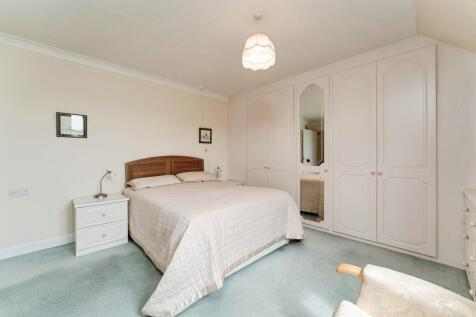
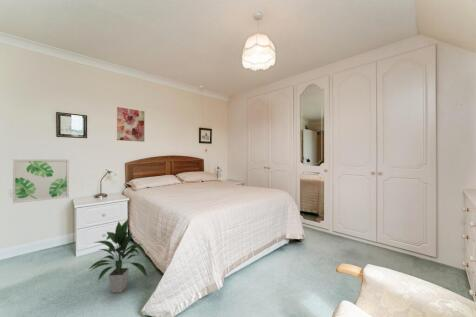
+ wall art (131, 125)
+ wall art (42, 179)
+ indoor plant (120, 256)
